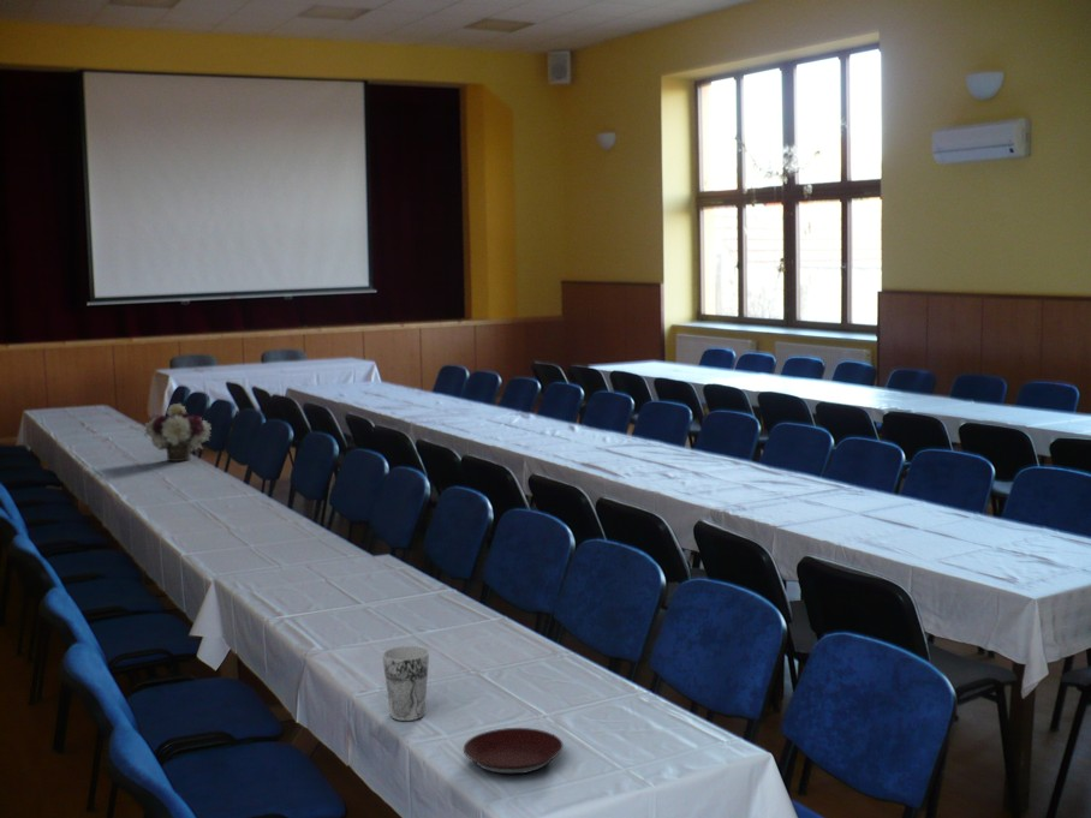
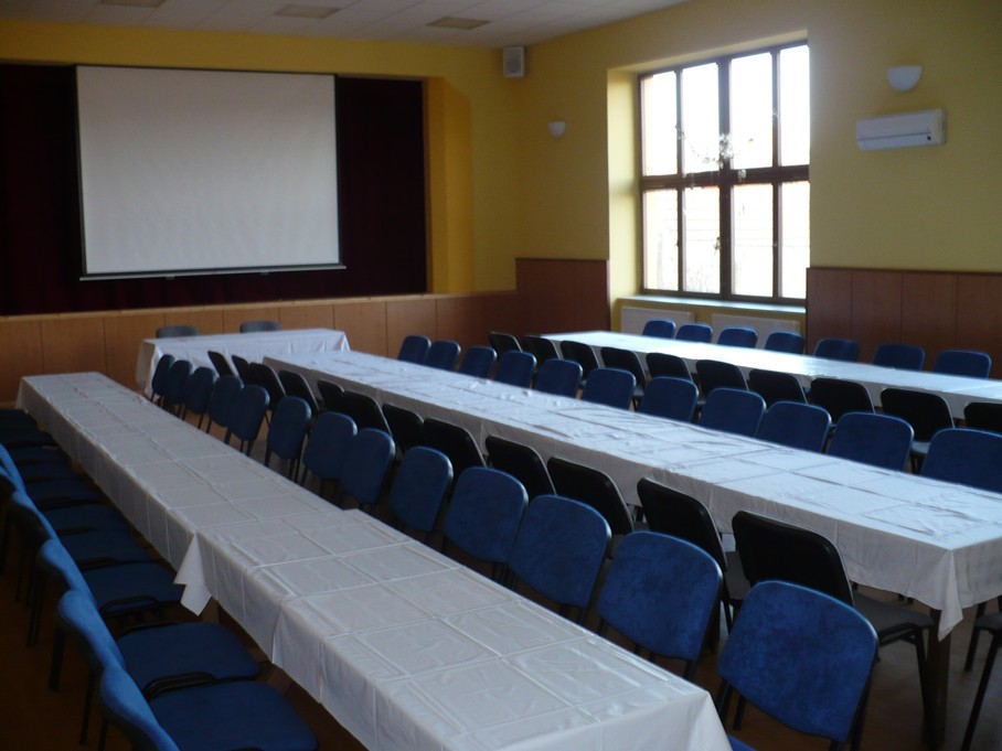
- cup (406, 683)
- plate (513, 752)
- flower arrangement (178, 431)
